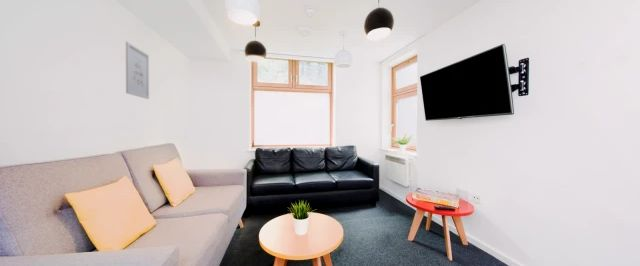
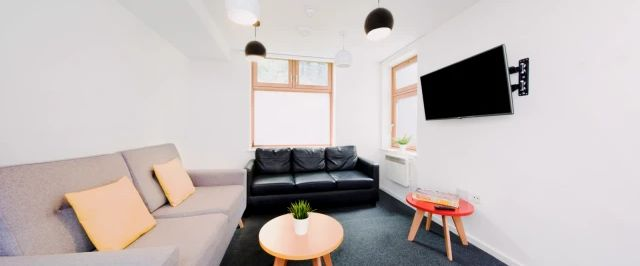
- wall art (138, 72)
